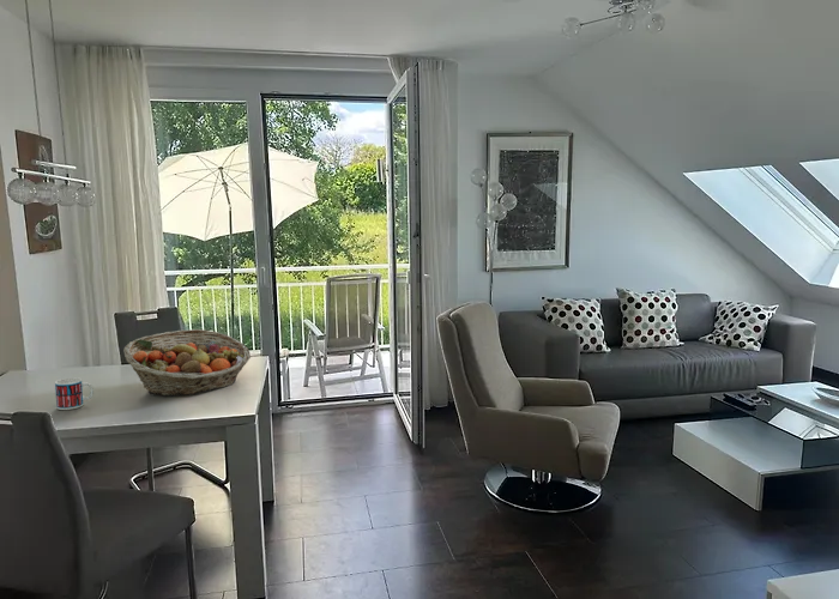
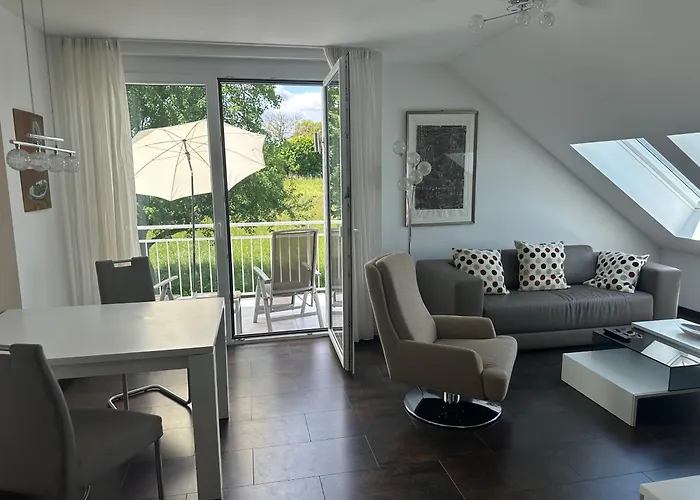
- mug (73, 392)
- fruit basket (189, 361)
